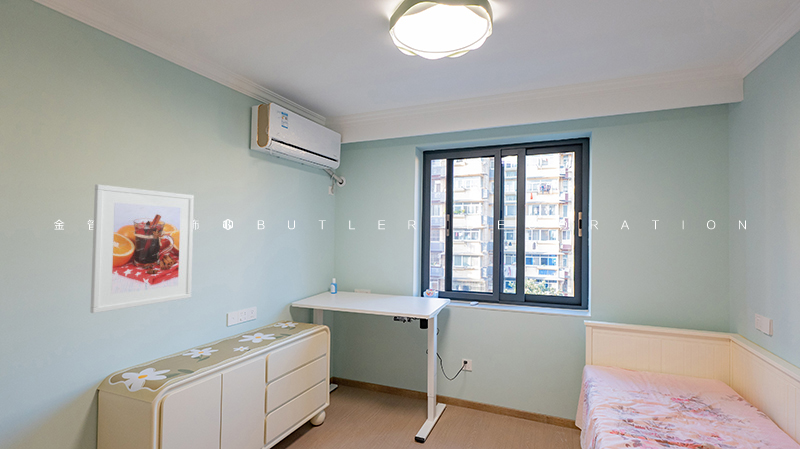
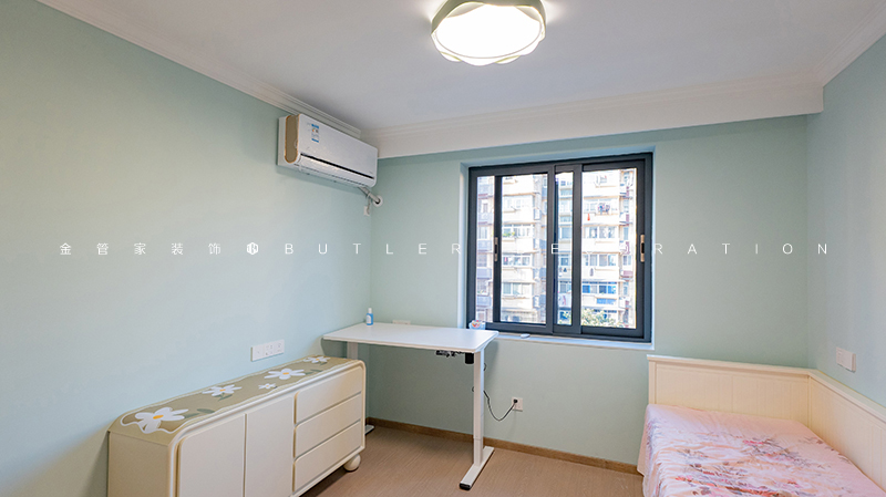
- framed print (148, 247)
